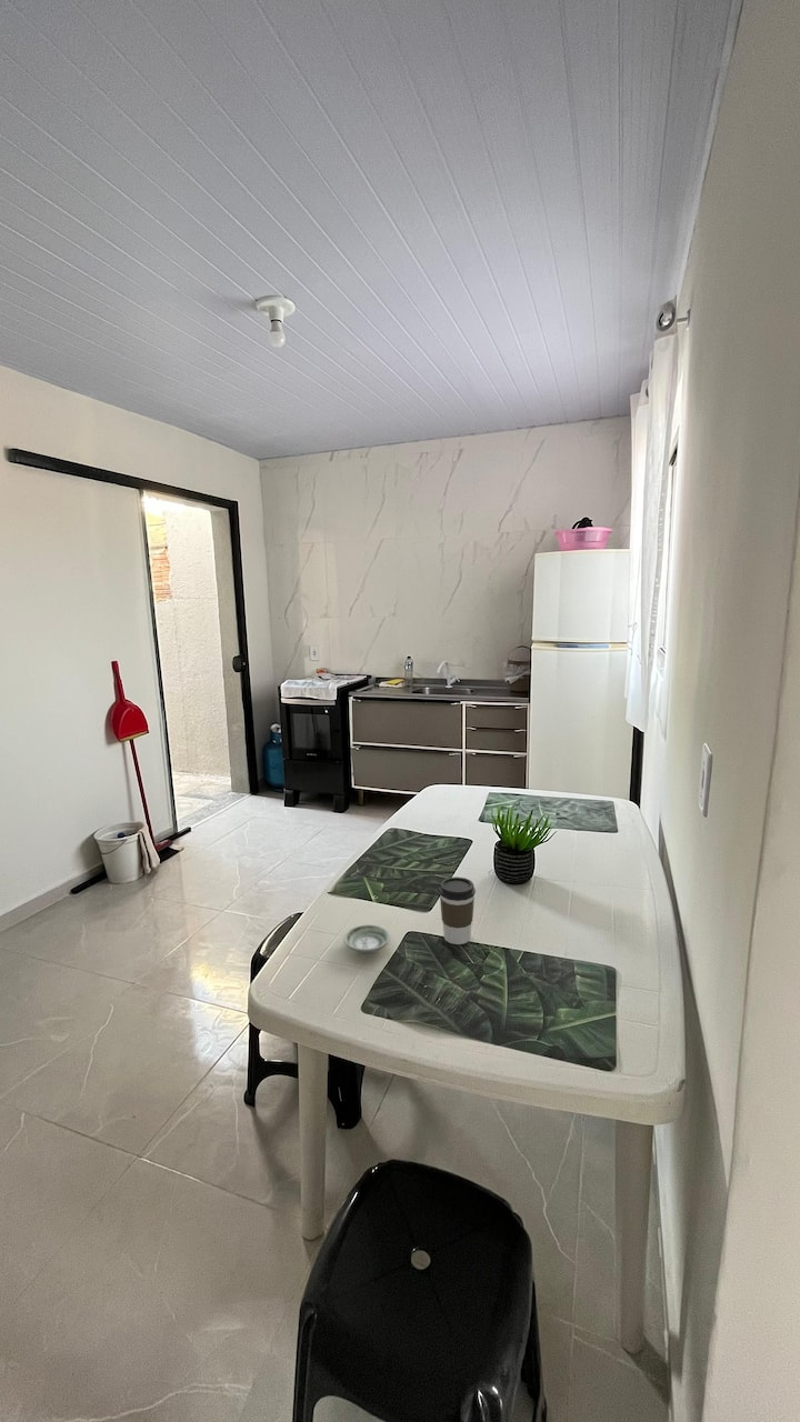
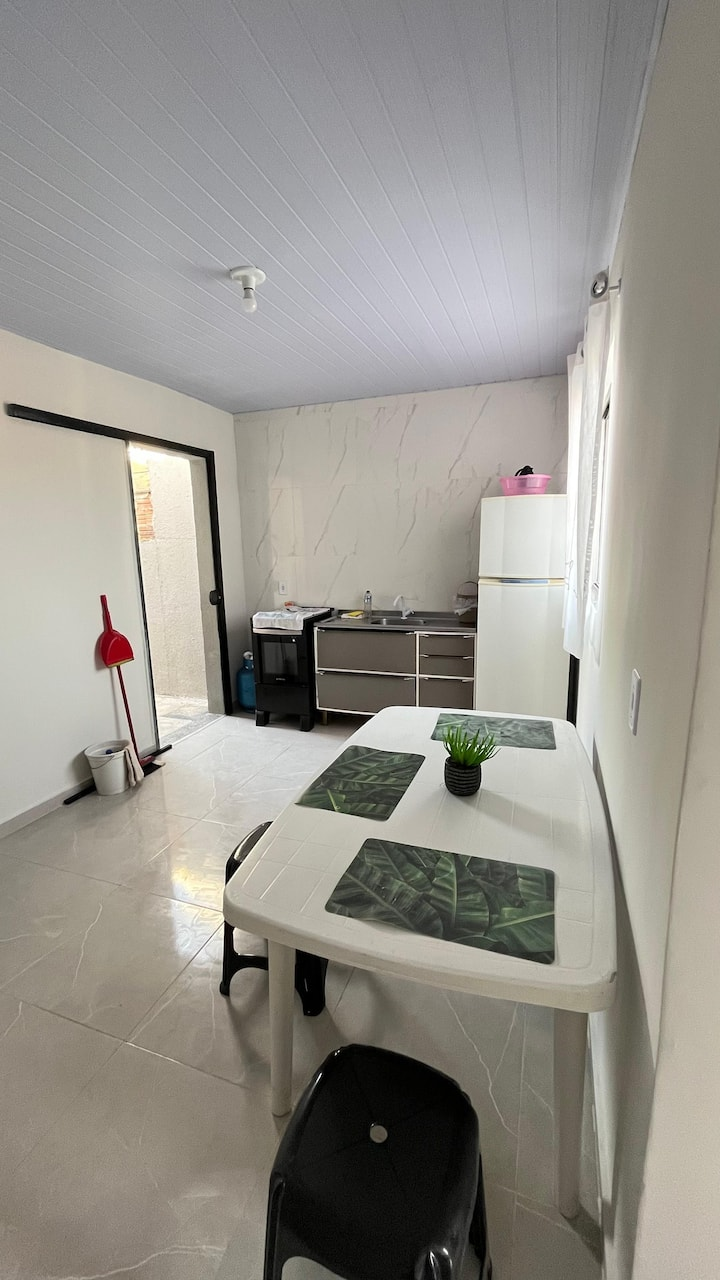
- saucer (367, 941)
- coffee cup (457, 911)
